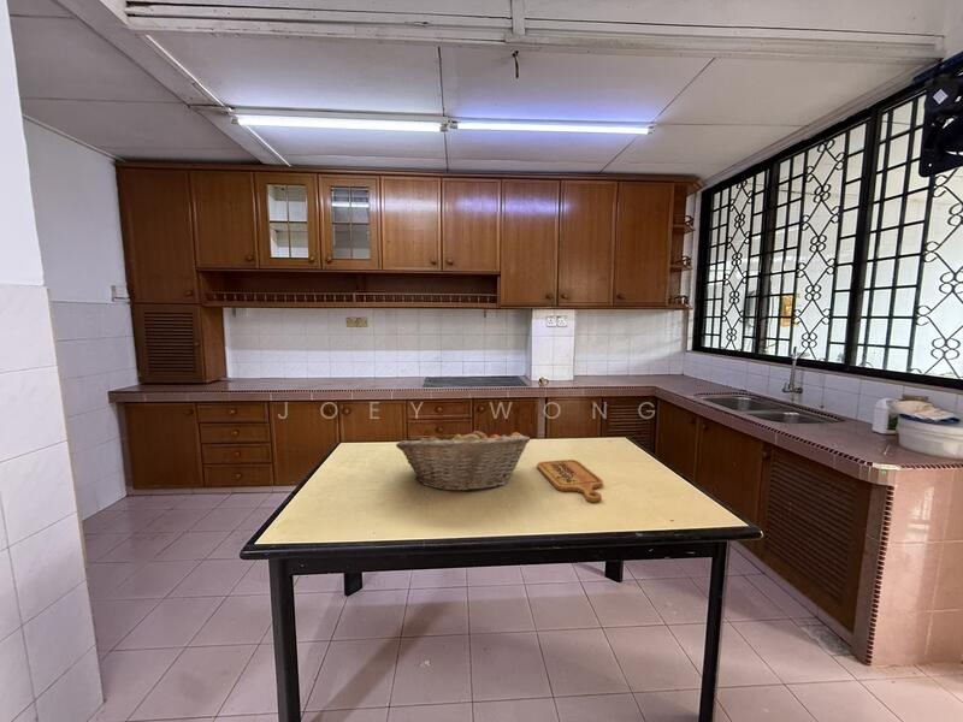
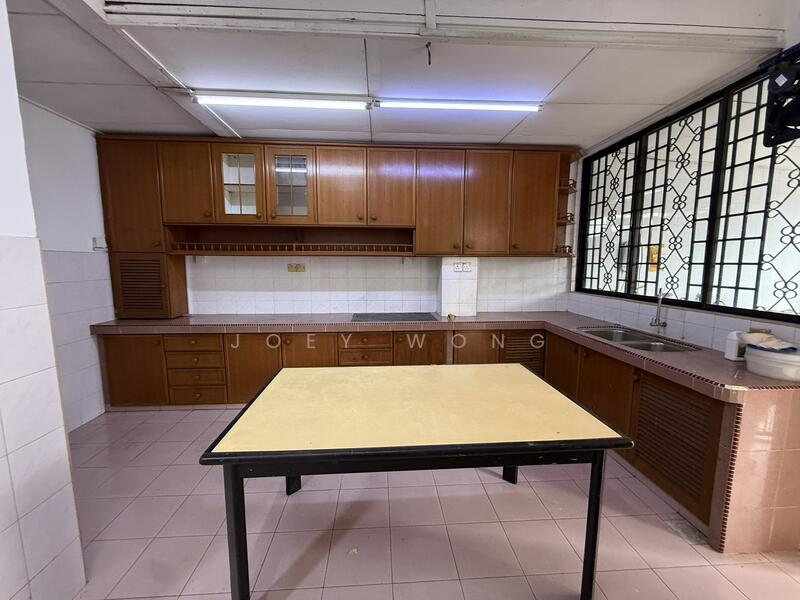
- fruit basket (463, 451)
- cutting board (573, 479)
